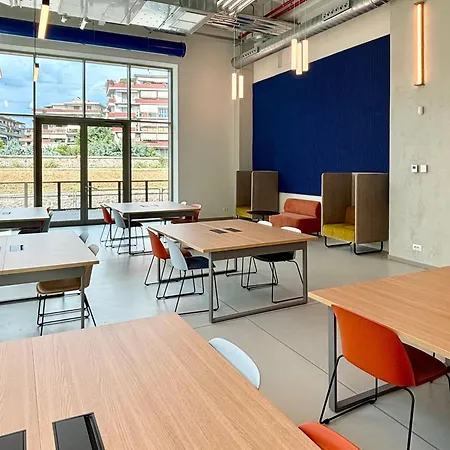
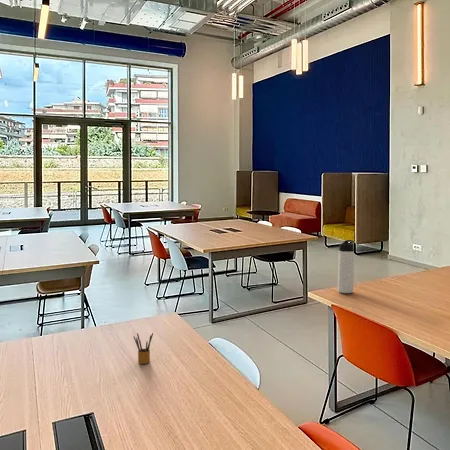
+ thermos bottle (346, 266)
+ pencil box (144, 349)
